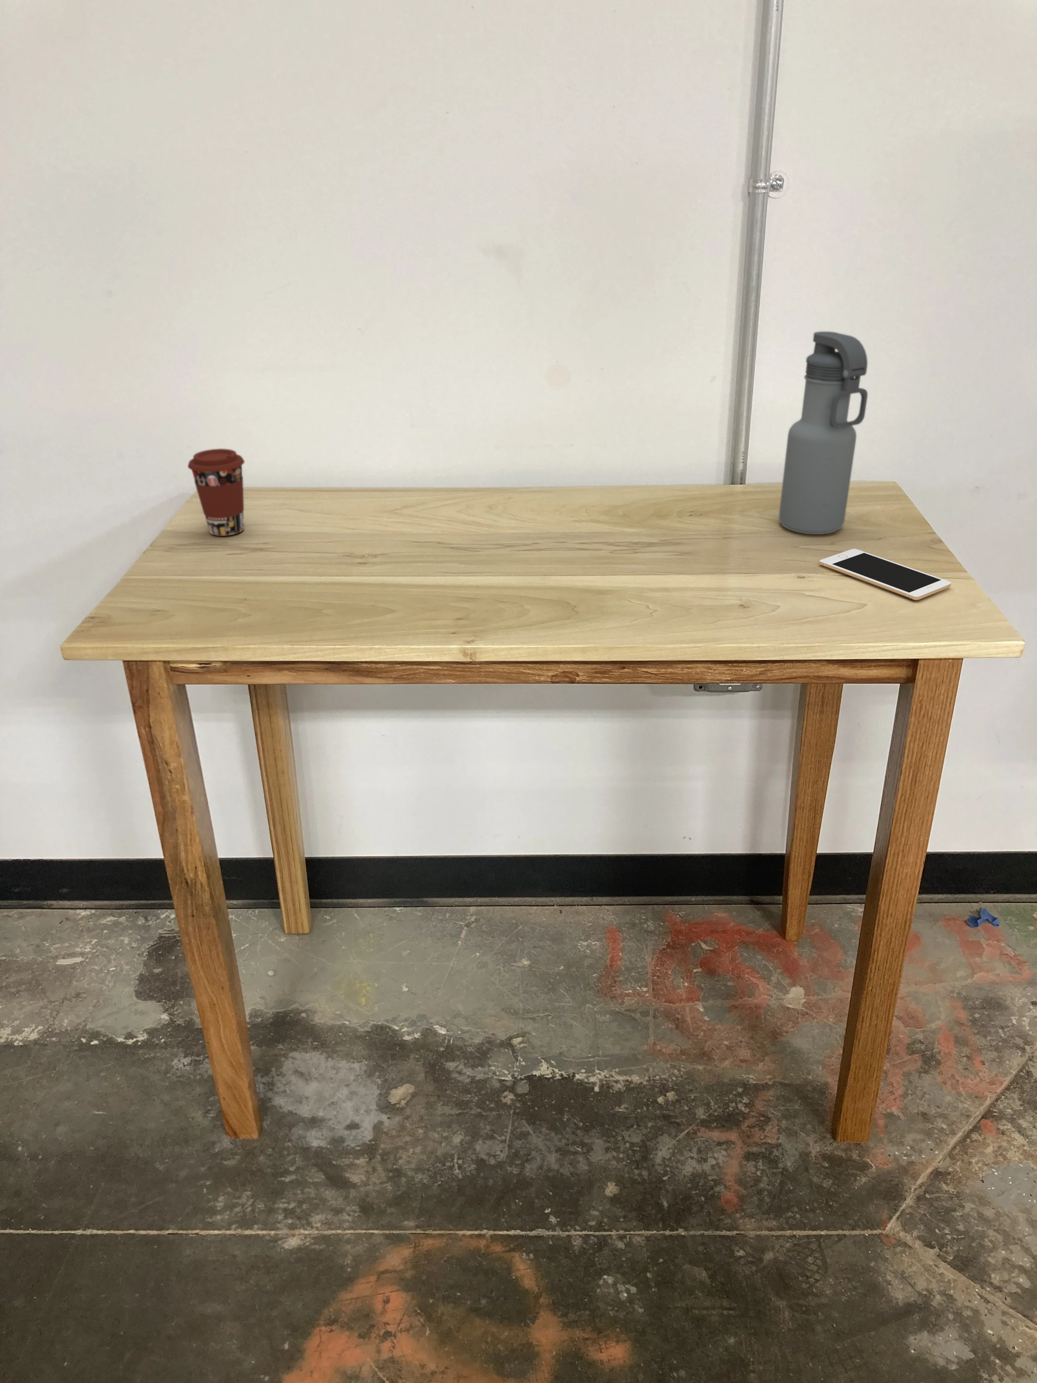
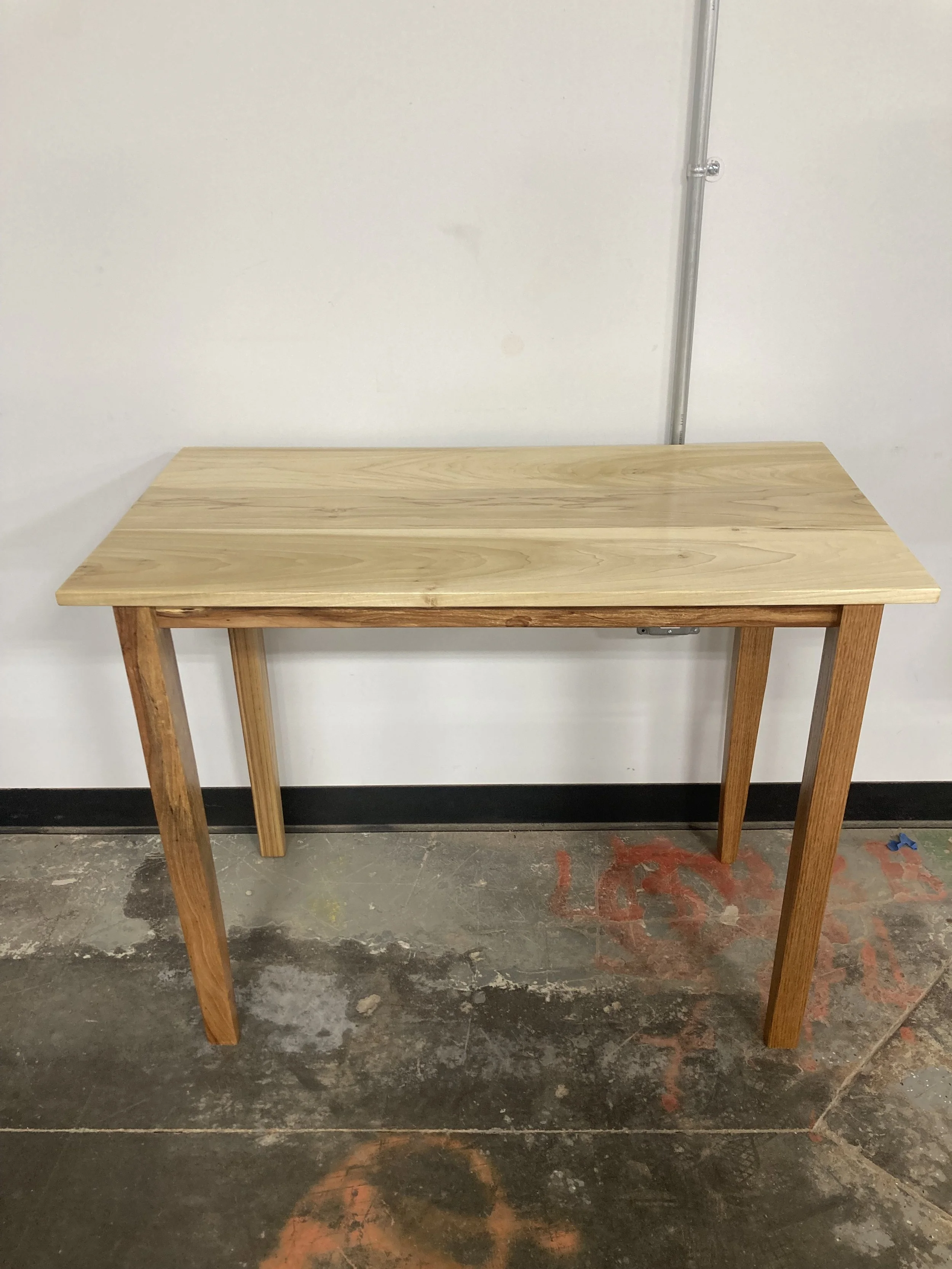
- coffee cup (221, 493)
- cell phone (883, 573)
- water bottle (823, 435)
